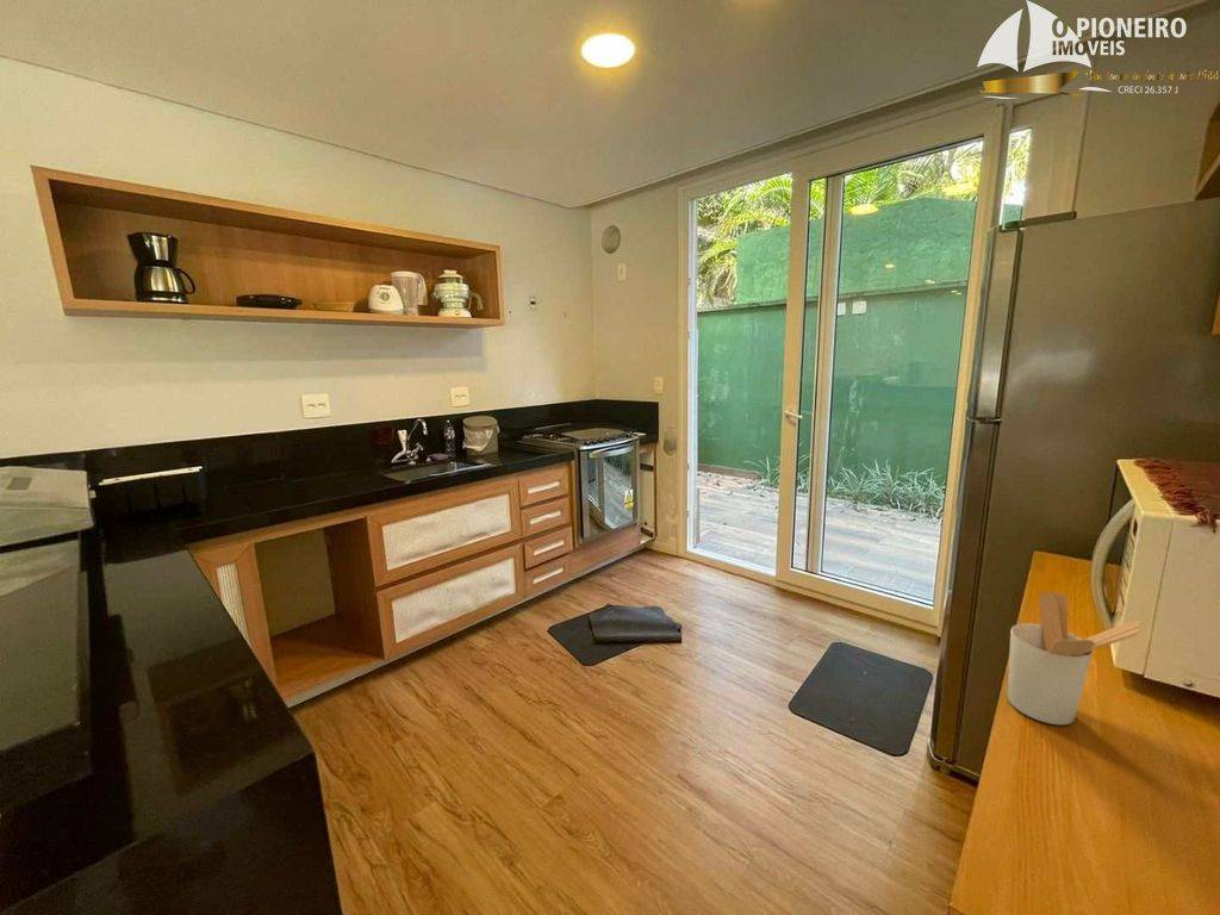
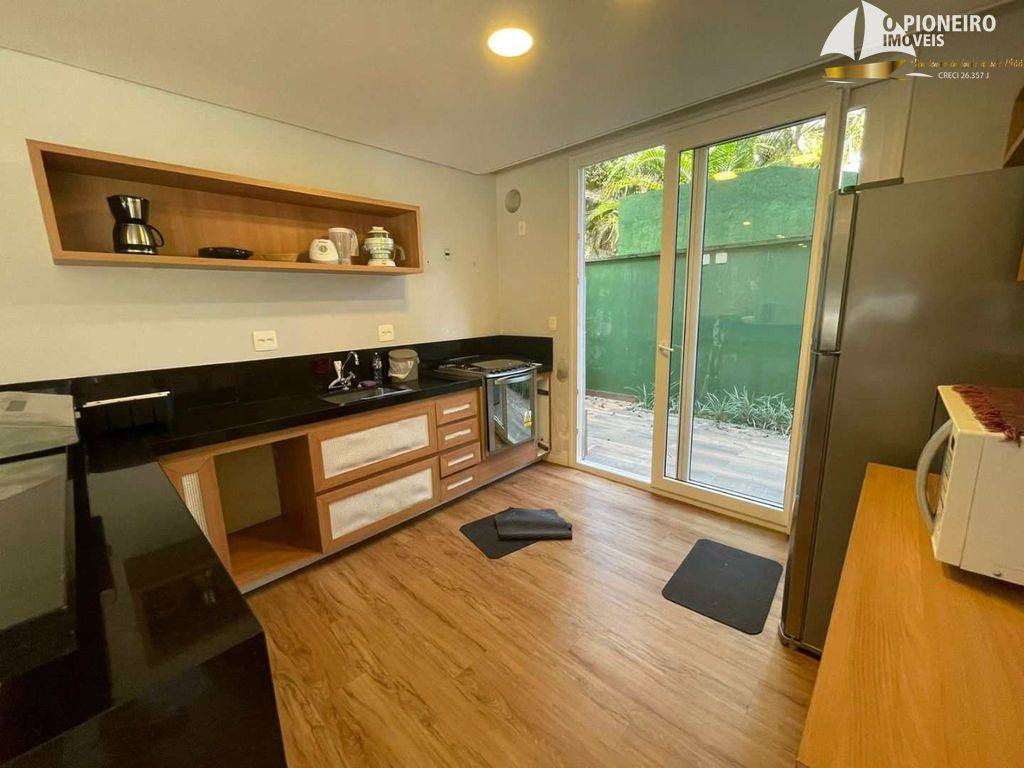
- utensil holder (1069, 662)
